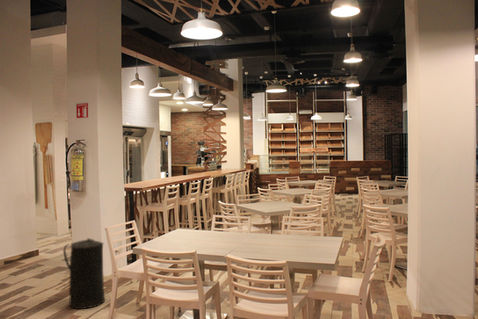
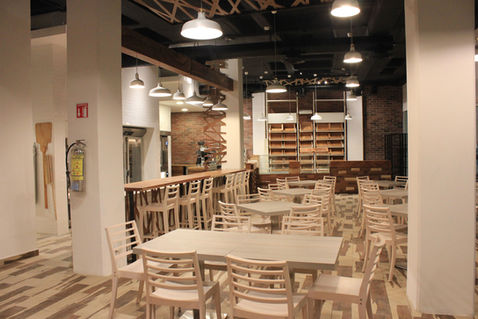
- trash can (83, 270)
